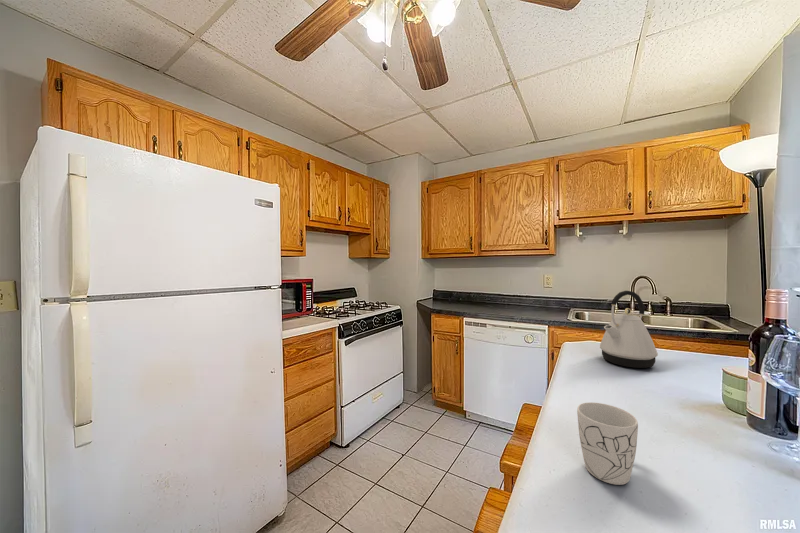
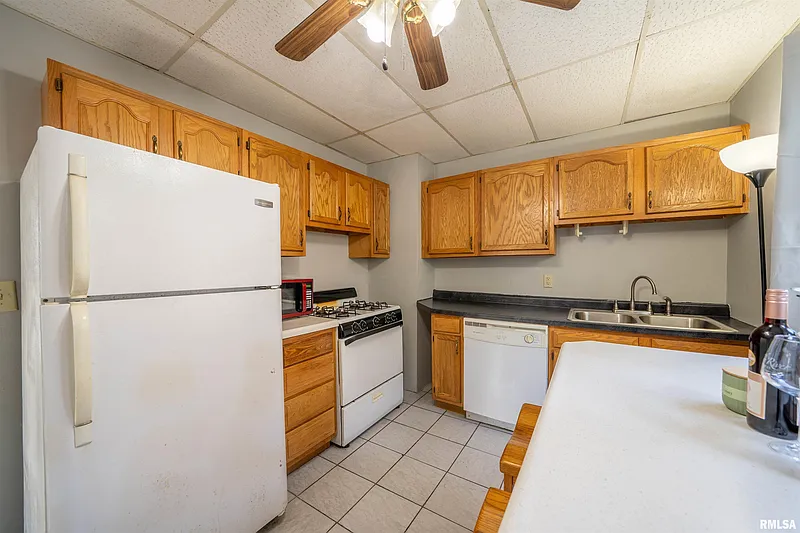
- mug (609, 439)
- kettle (626, 326)
